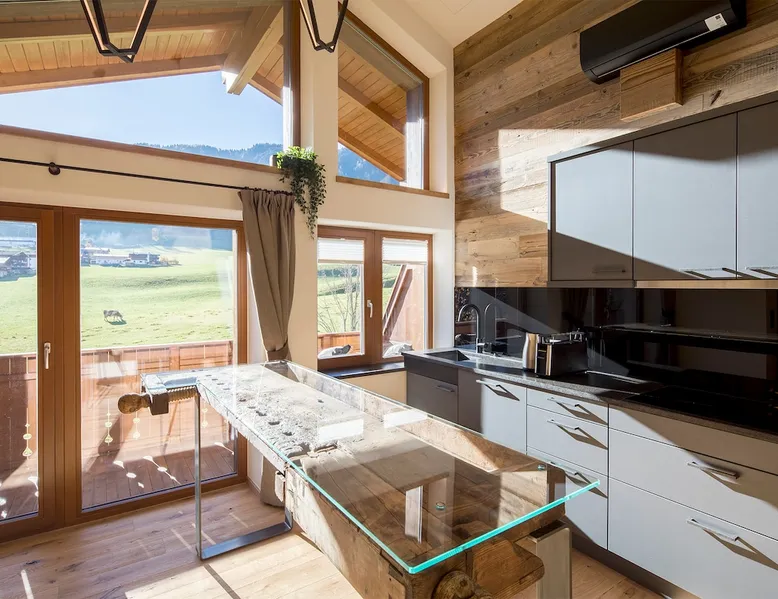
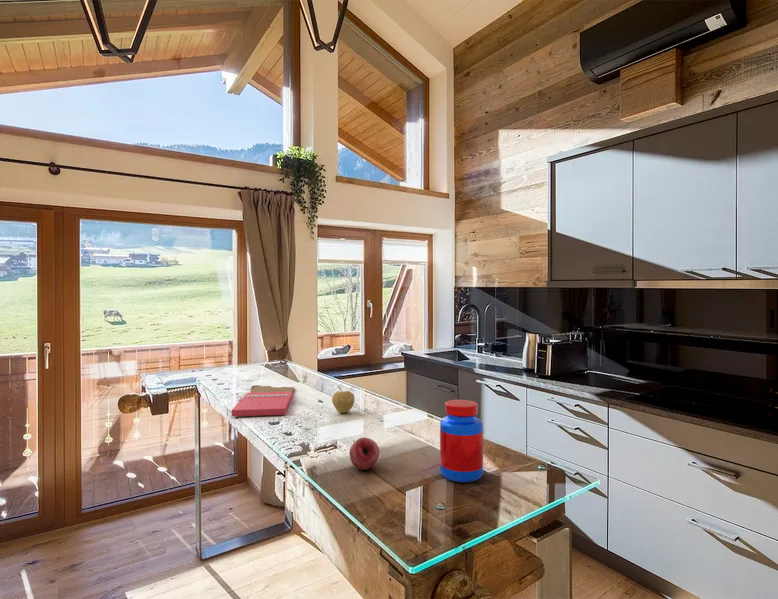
+ fruit (343, 399)
+ cutting board (266, 396)
+ fruit (364, 453)
+ jar (461, 439)
